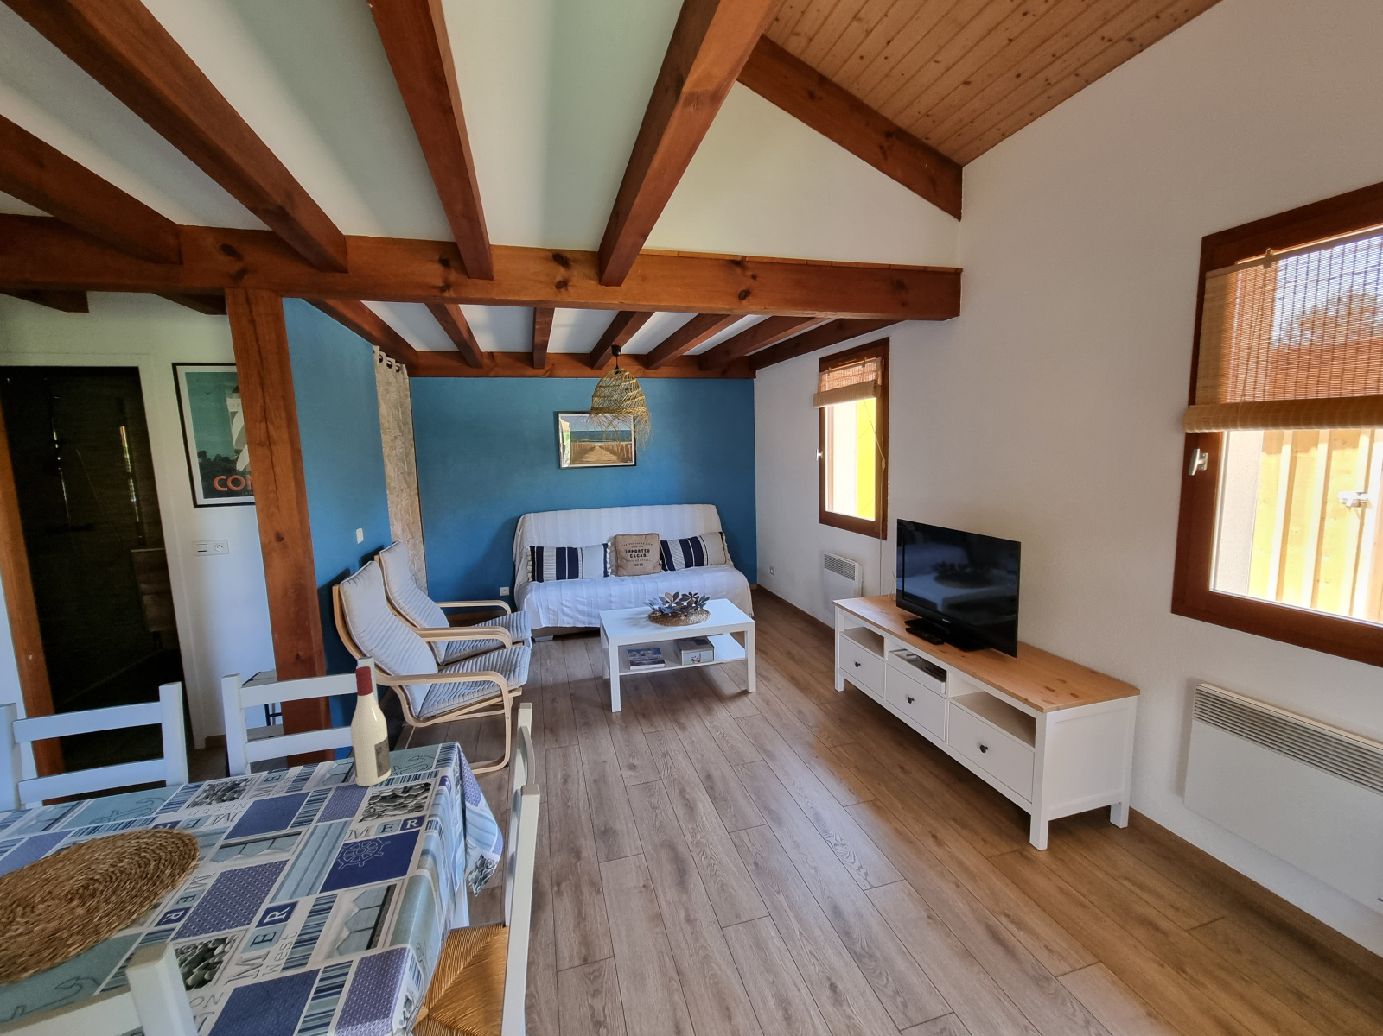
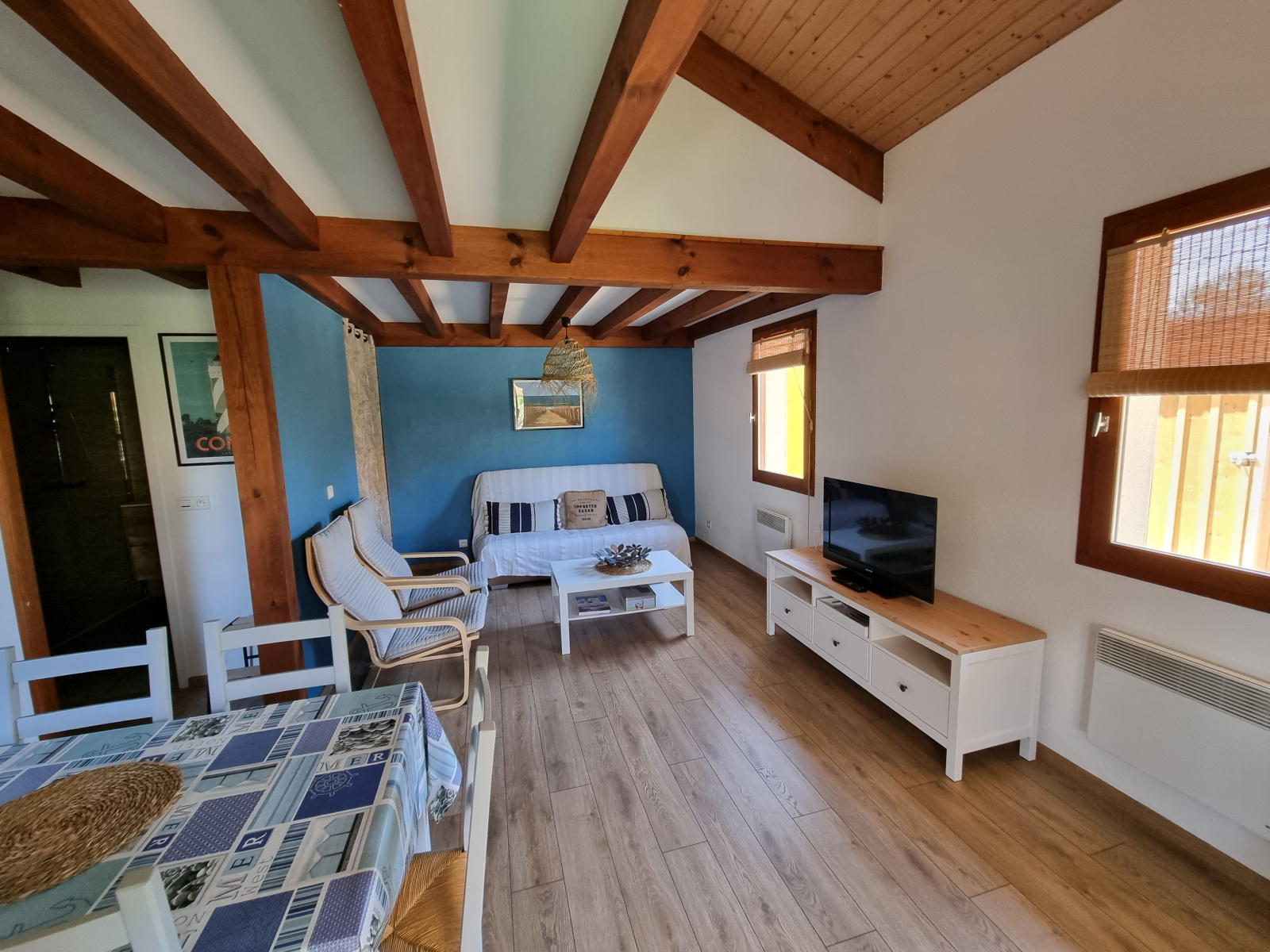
- alcohol (368, 724)
